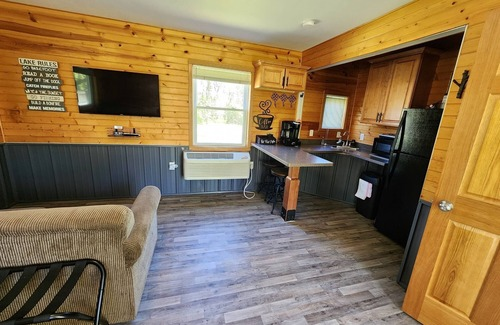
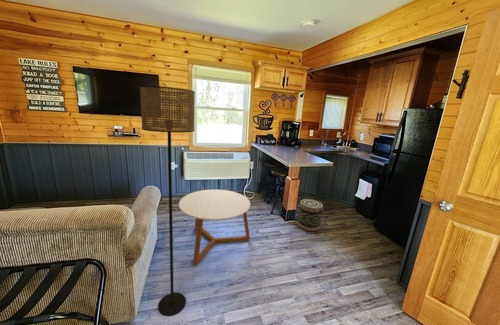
+ basket (310, 213)
+ coffee table (214, 219)
+ floor lamp (170, 209)
